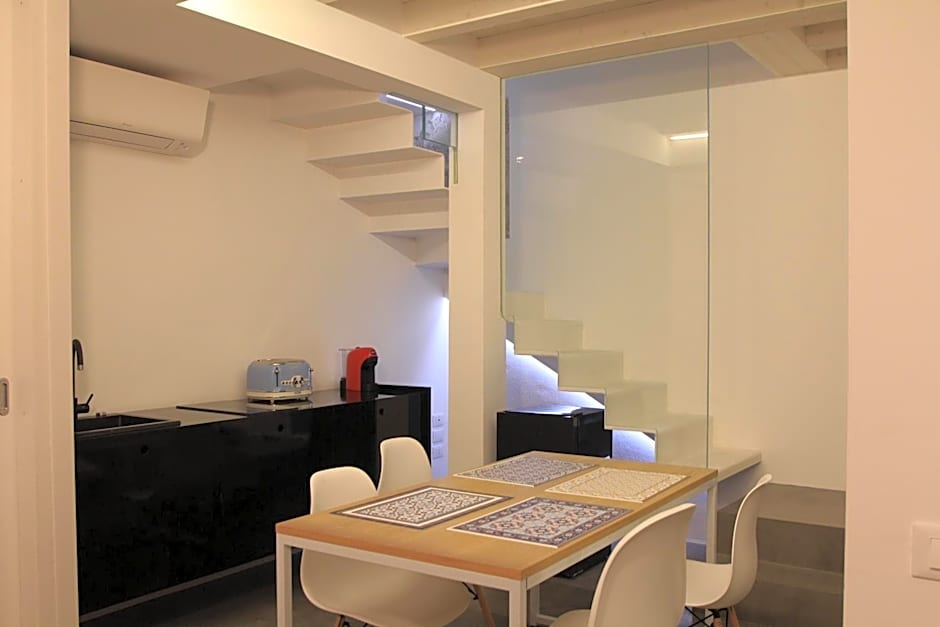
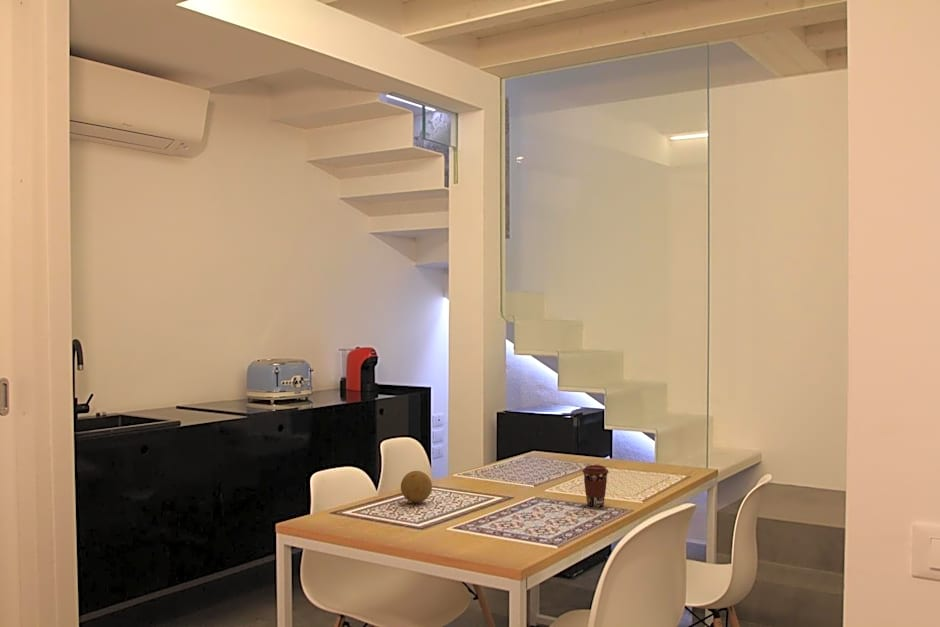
+ coffee cup (595, 485)
+ fruit (416, 486)
